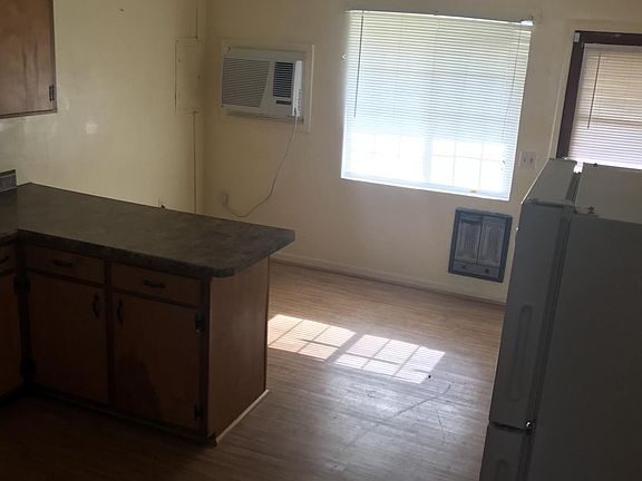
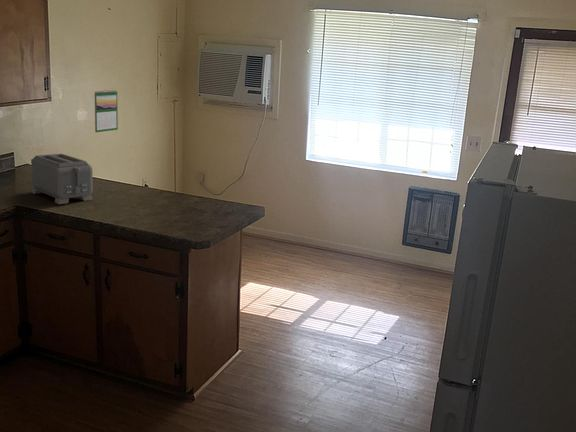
+ toaster (62, 177)
+ calendar (106, 110)
